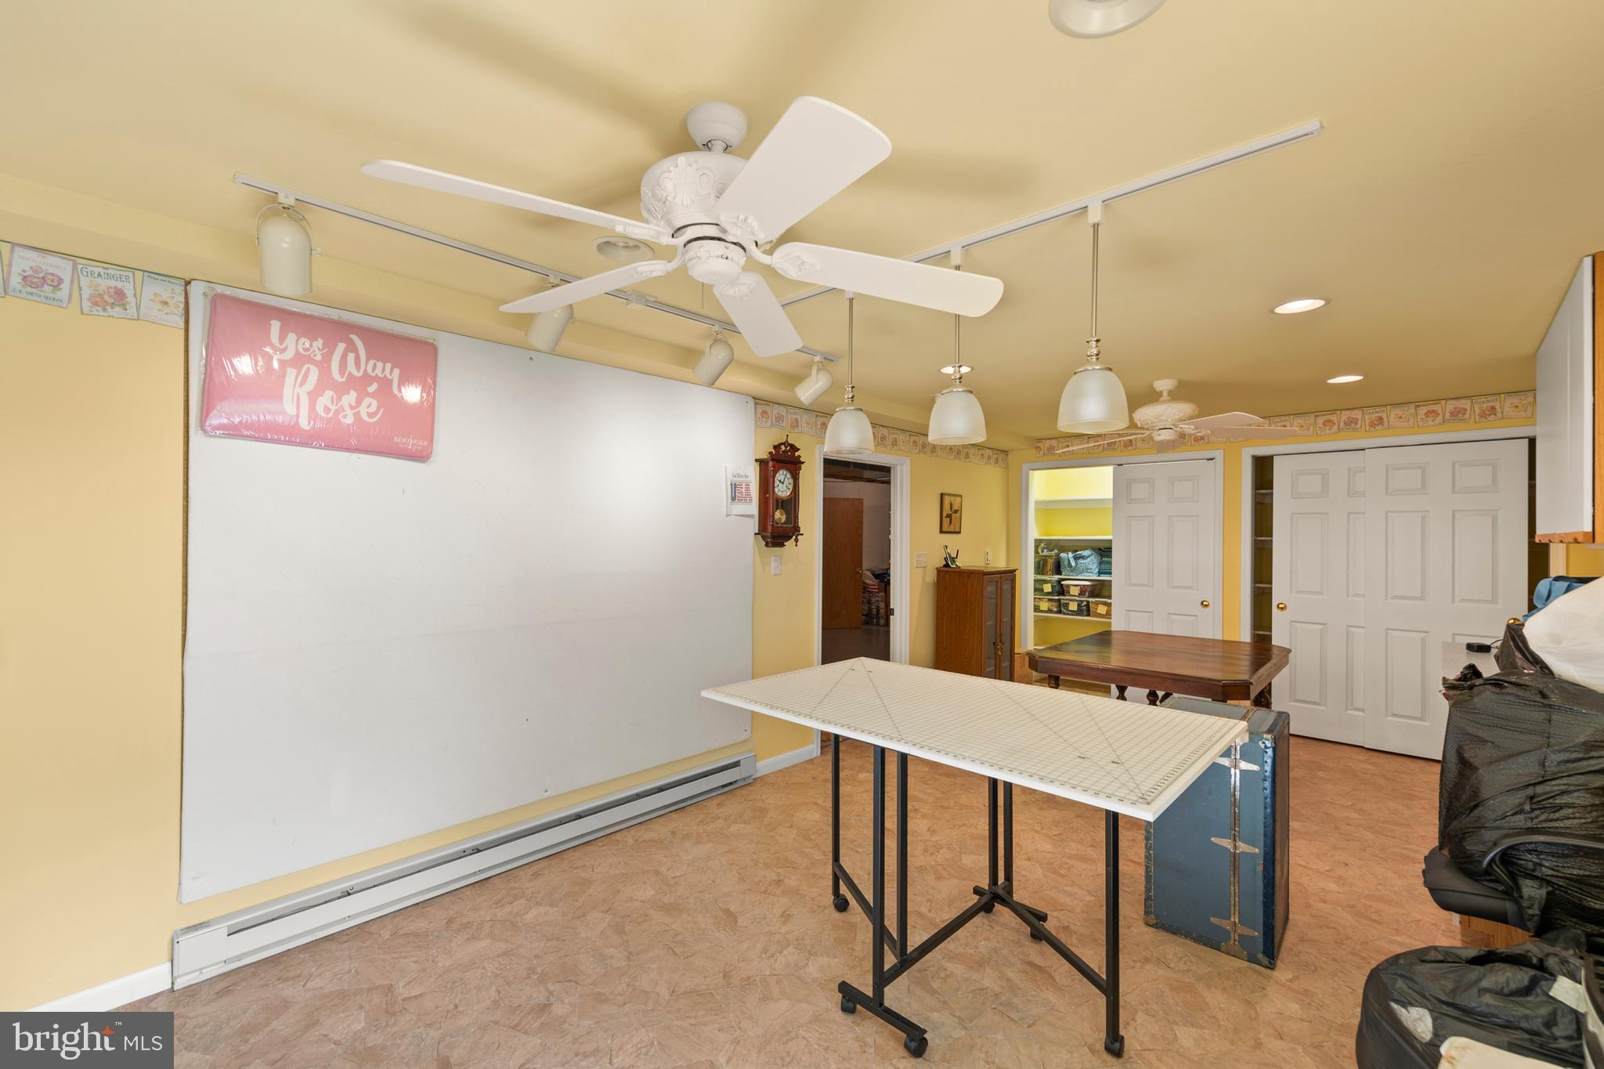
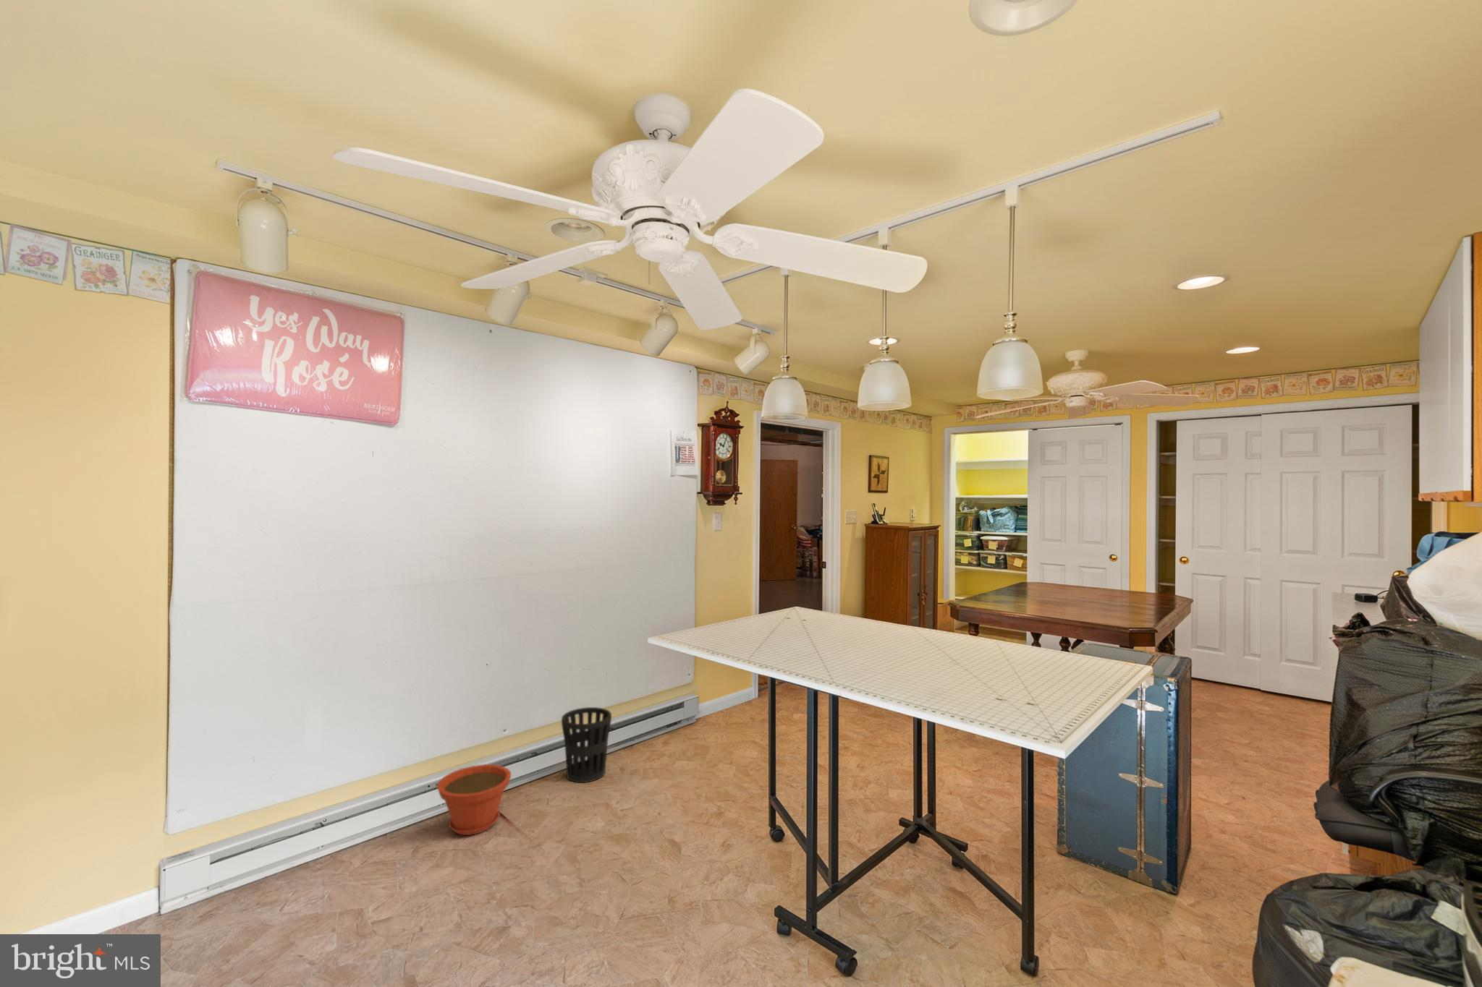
+ wastebasket (587, 744)
+ plant pot (475, 802)
